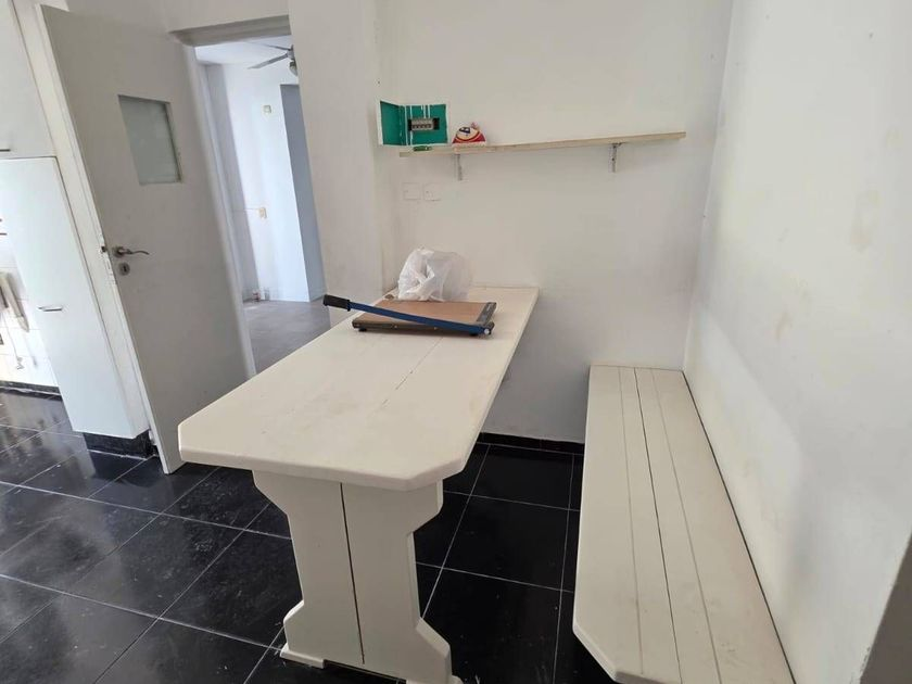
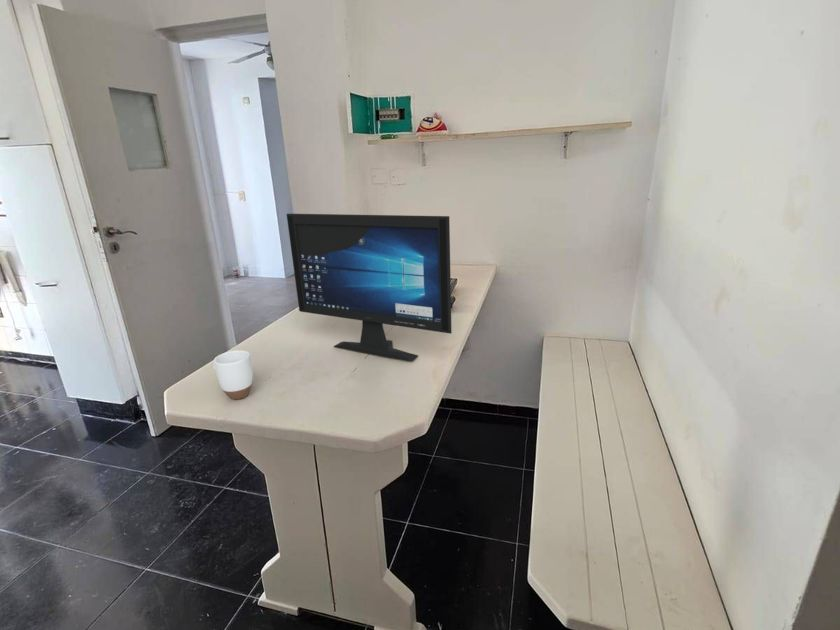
+ computer monitor (375, 283)
+ mug (230, 374)
